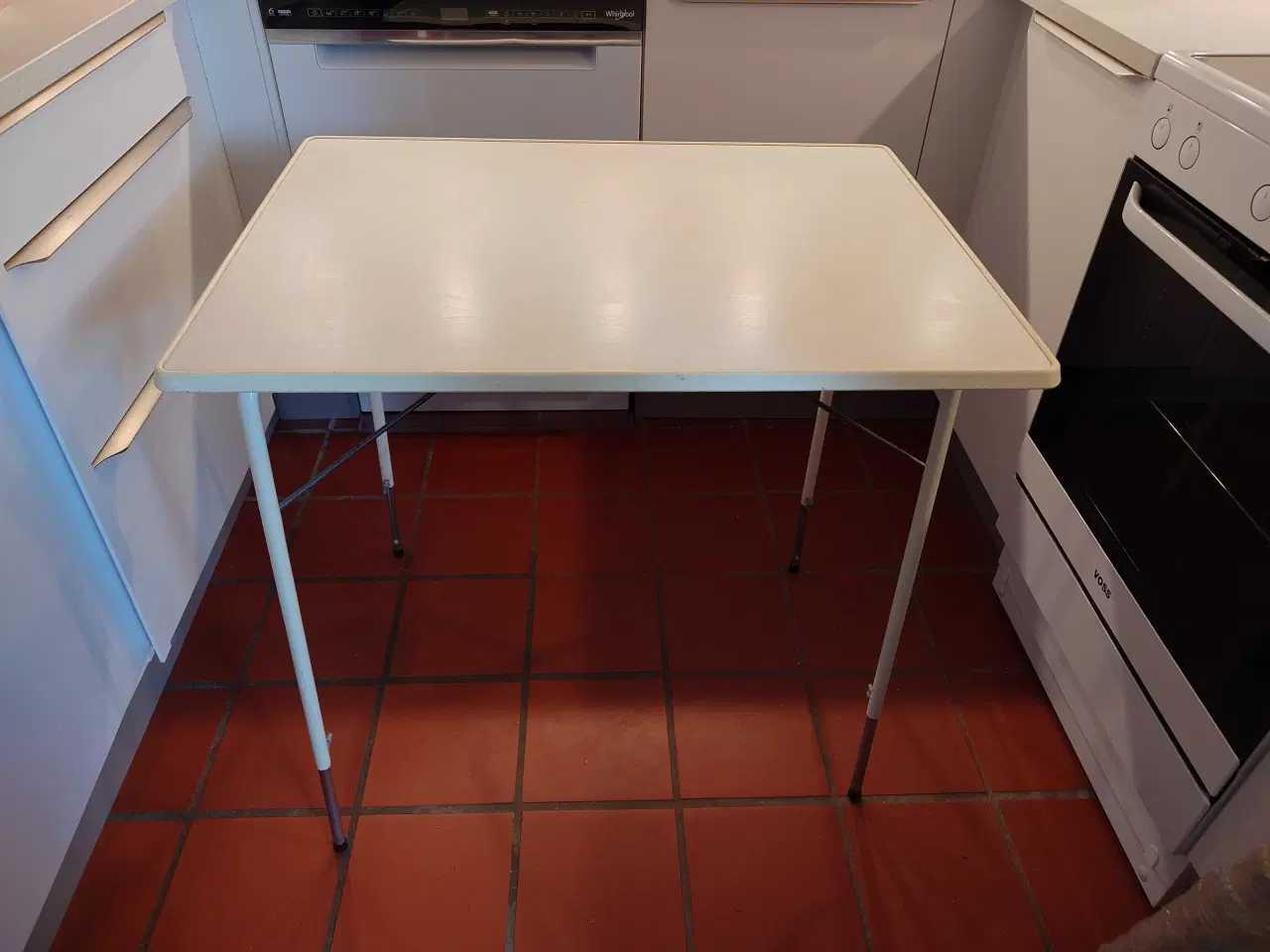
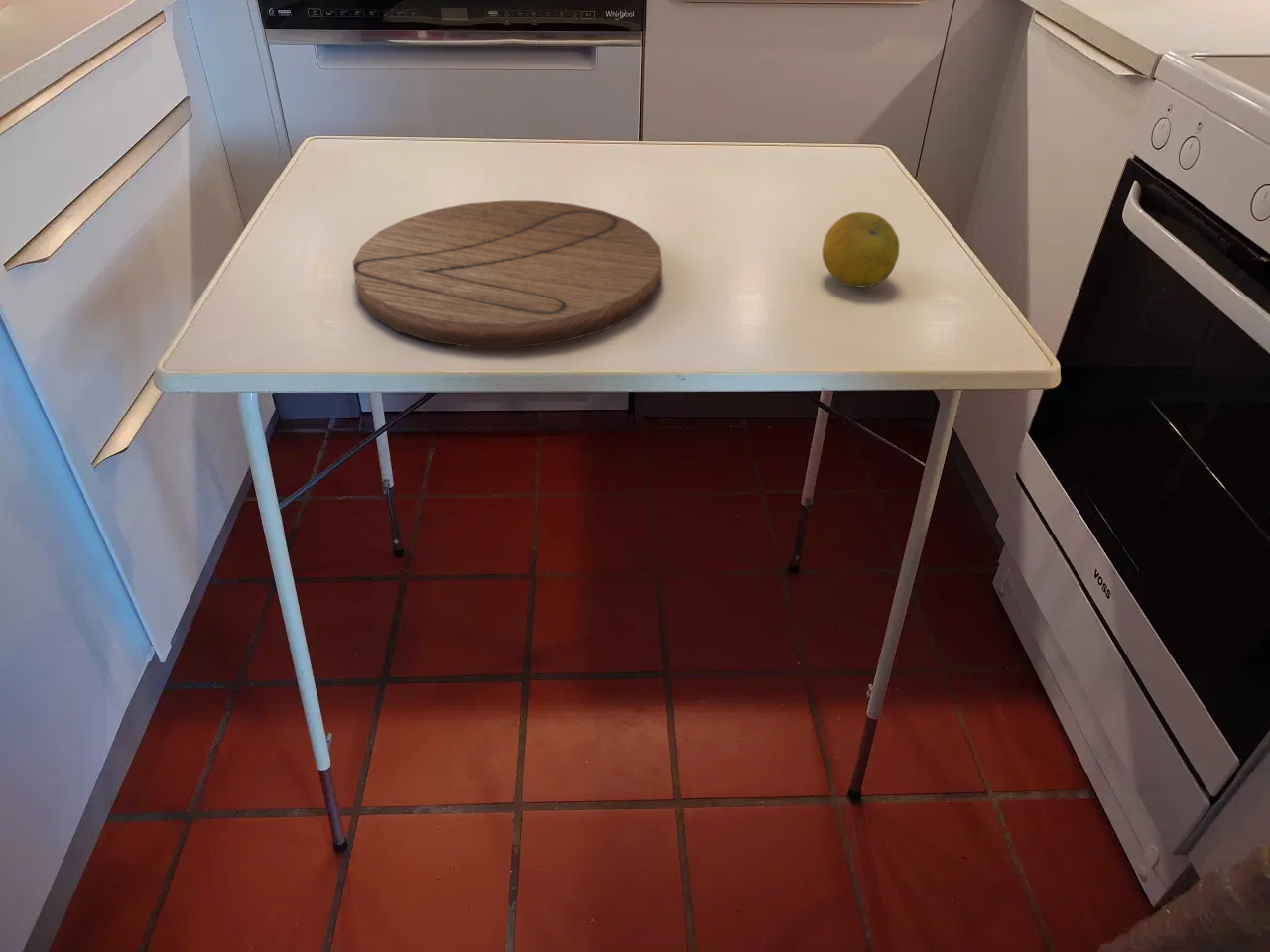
+ cutting board (510, 265)
+ fruit (860, 250)
